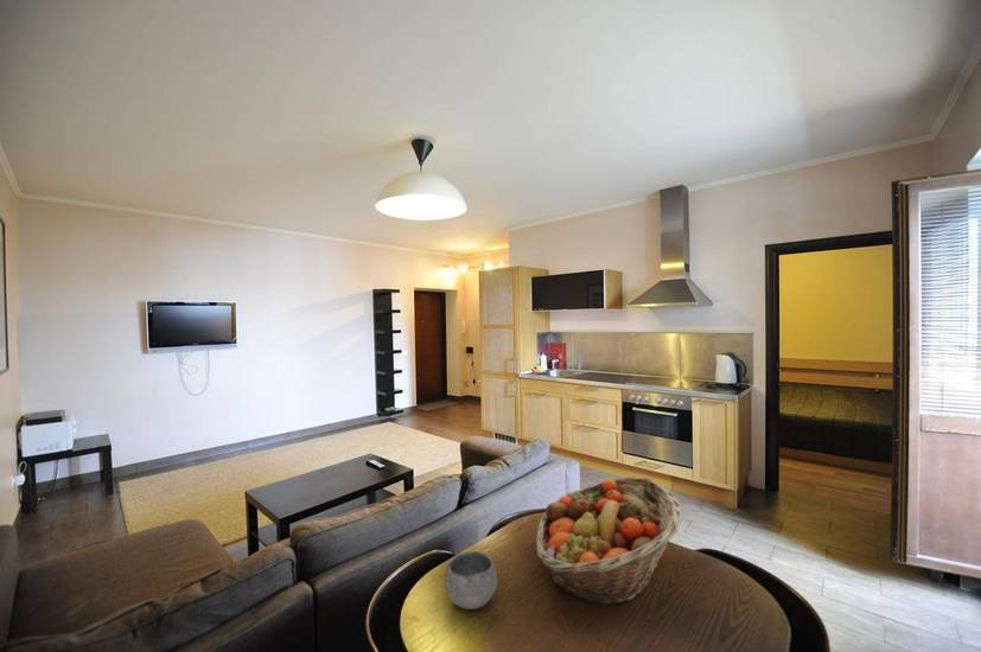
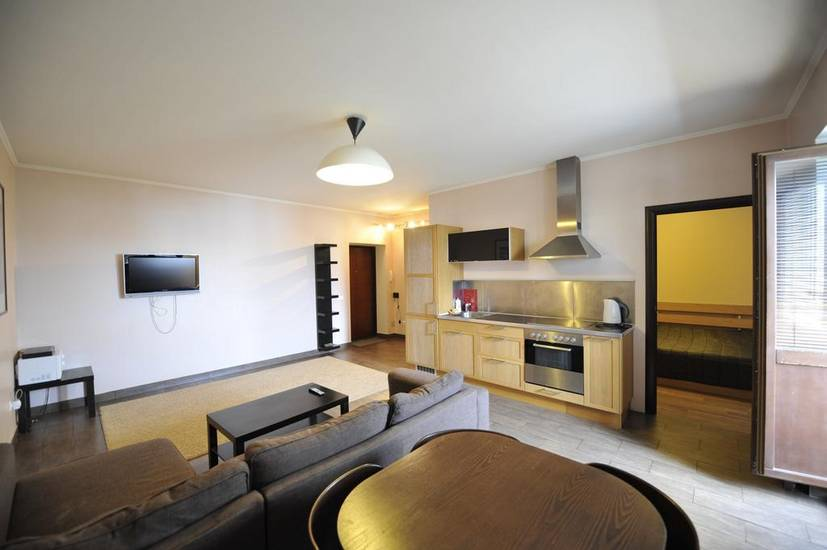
- fruit basket (605, 530)
- bowl (471, 581)
